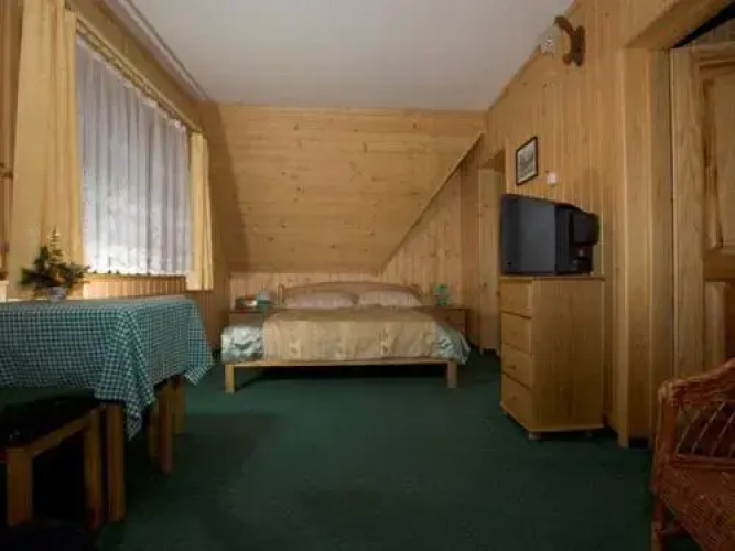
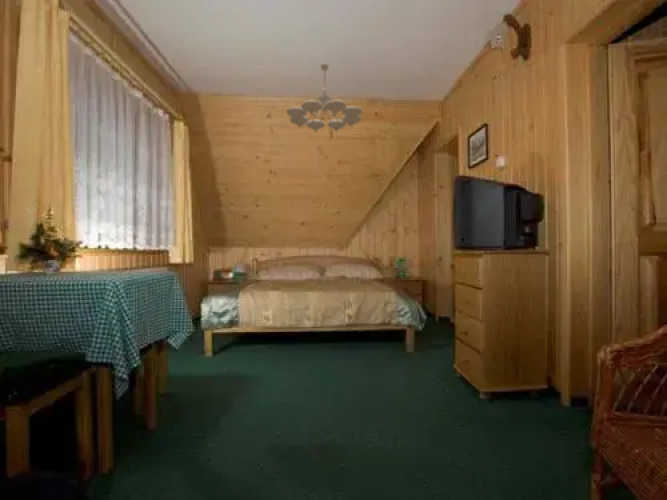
+ chandelier (324, 95)
